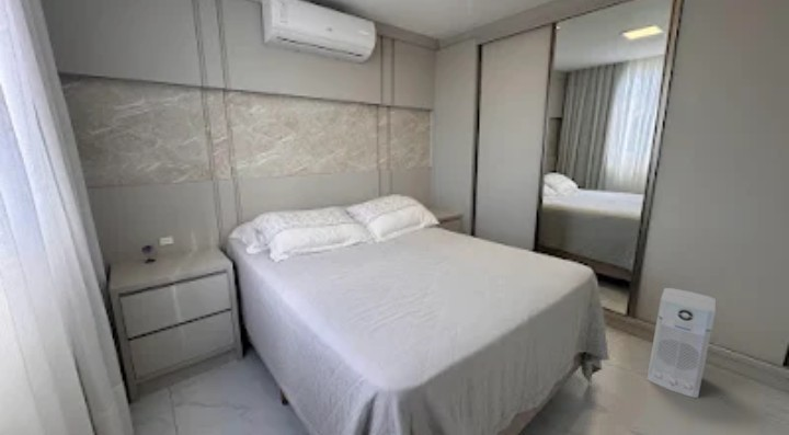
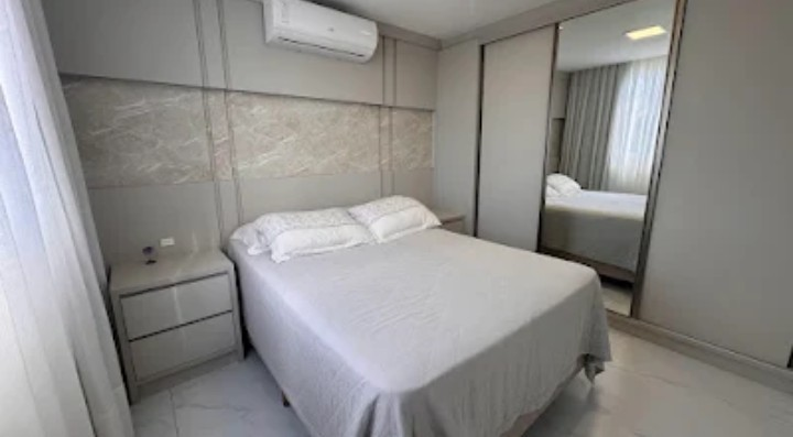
- air purifier (679, 339)
